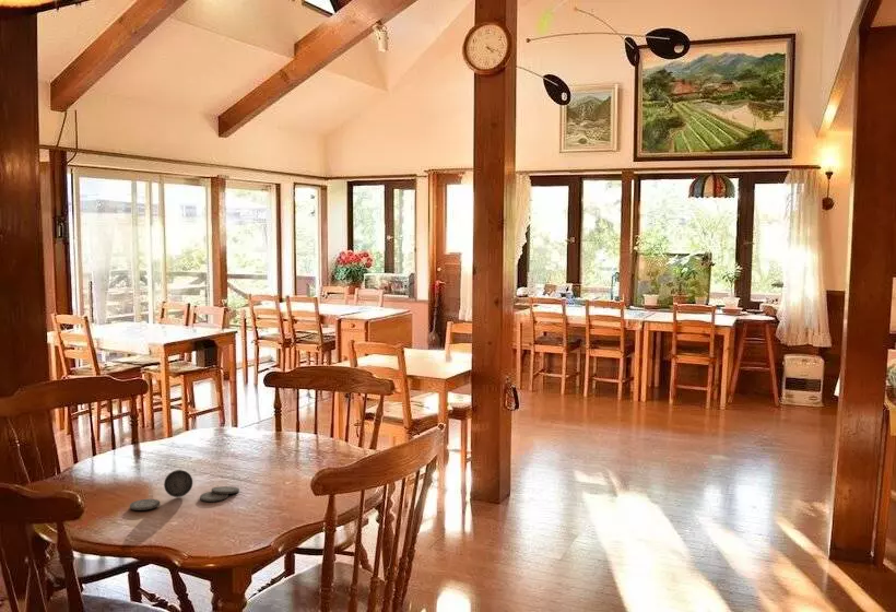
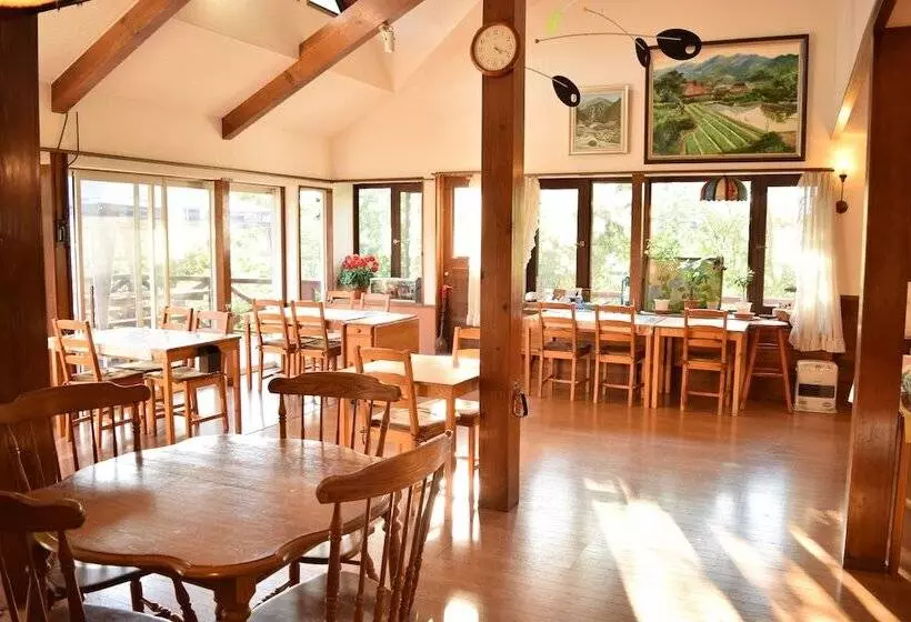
- plate (186, 485)
